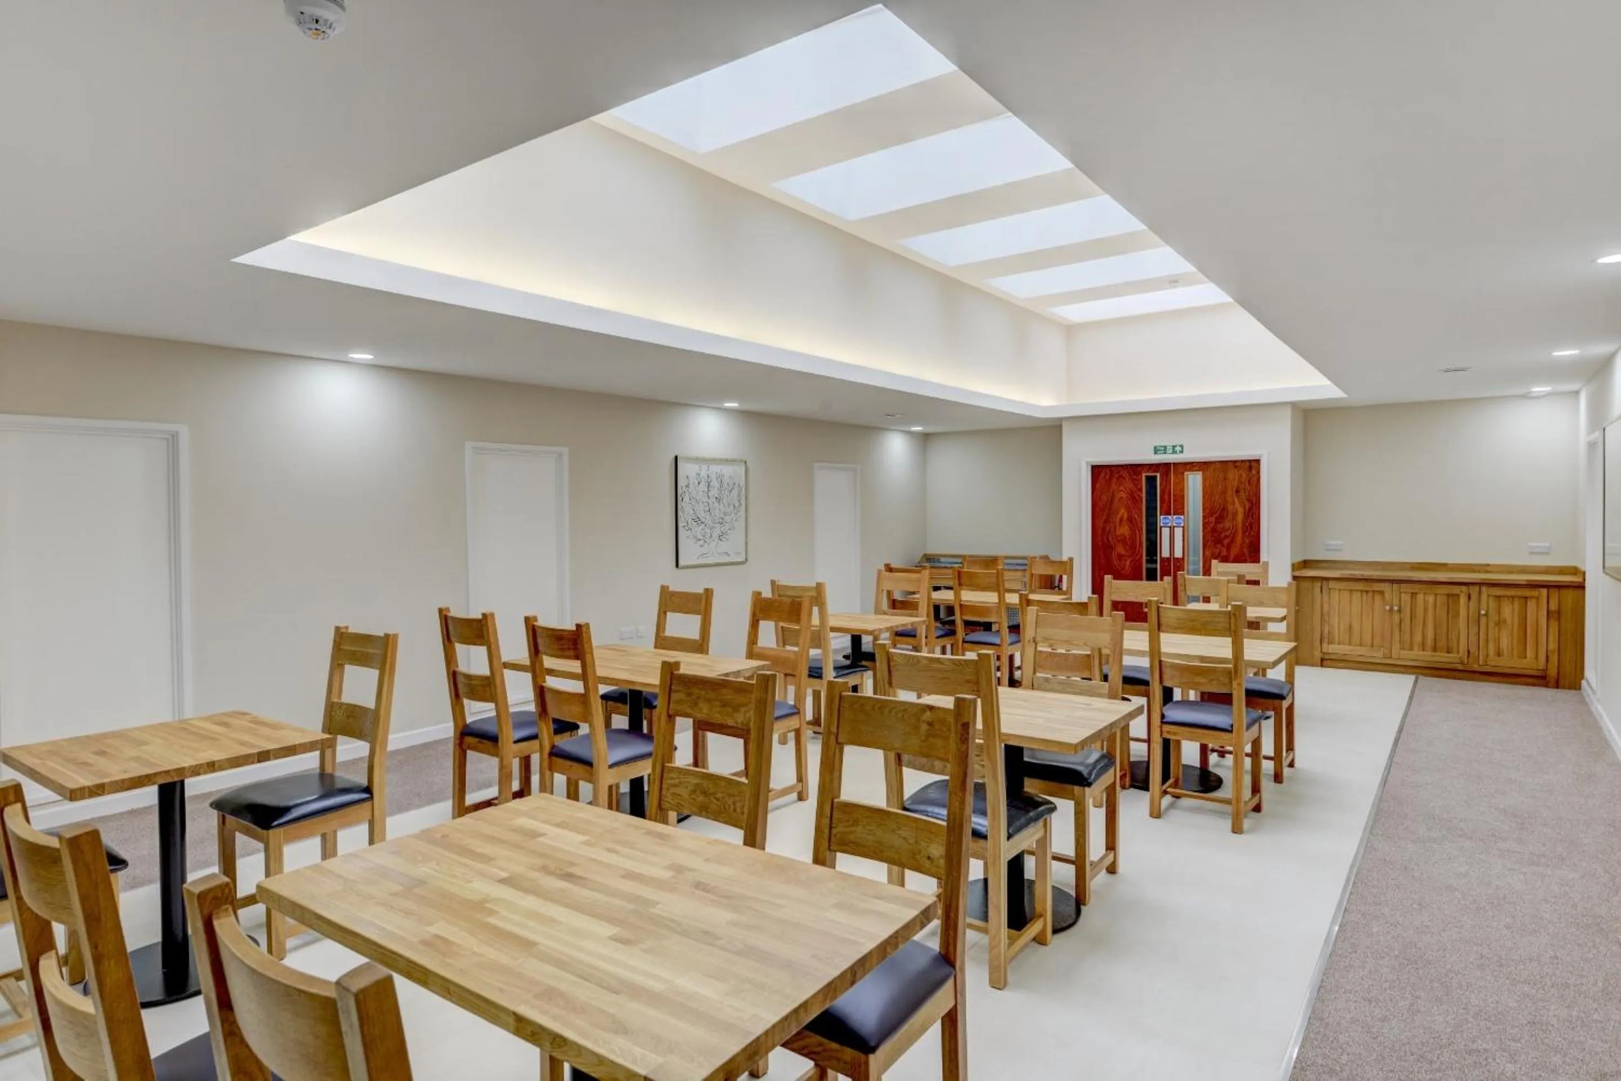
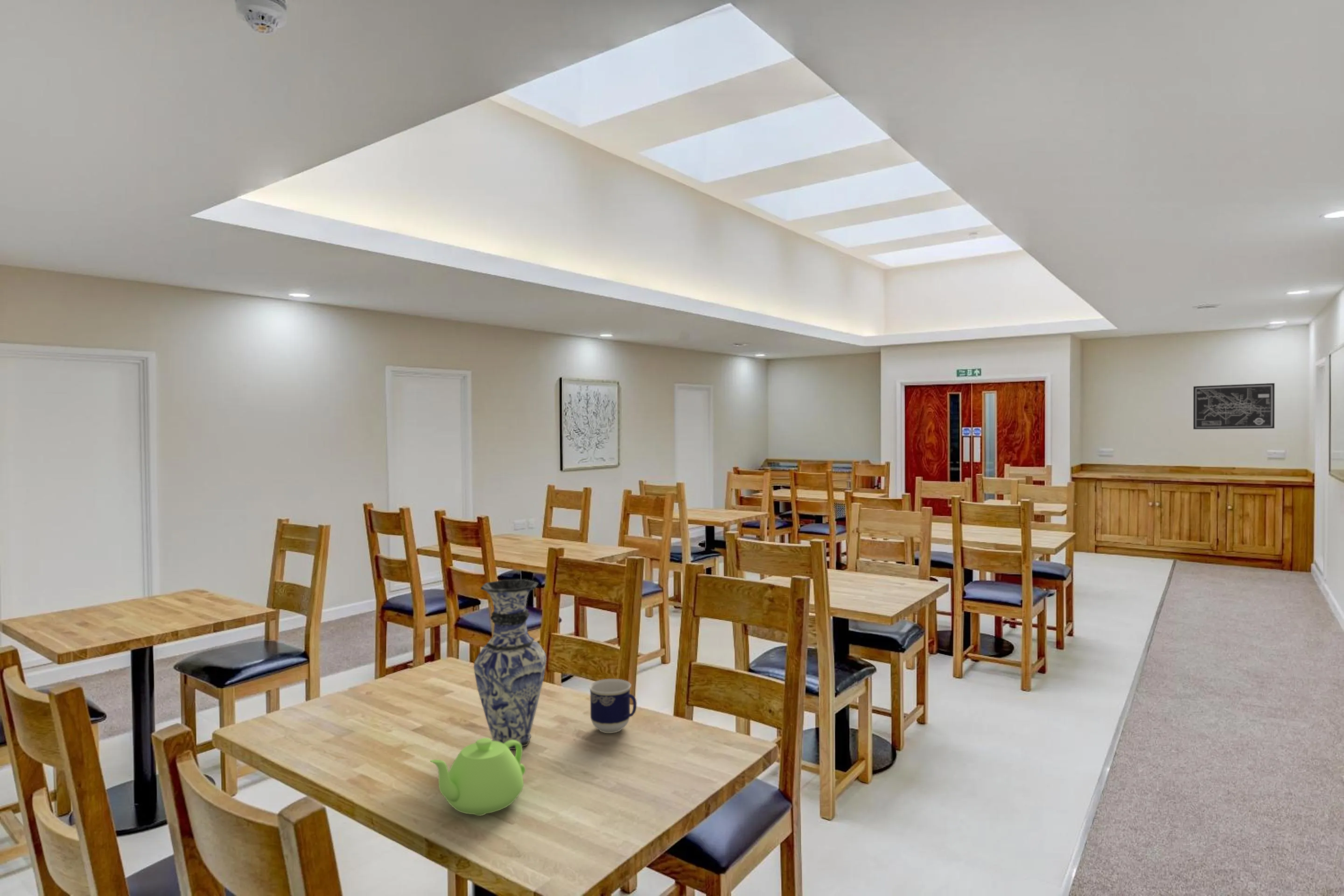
+ wall art (1233, 406)
+ vase (511, 663)
+ cup (615, 708)
+ teapot (480, 773)
